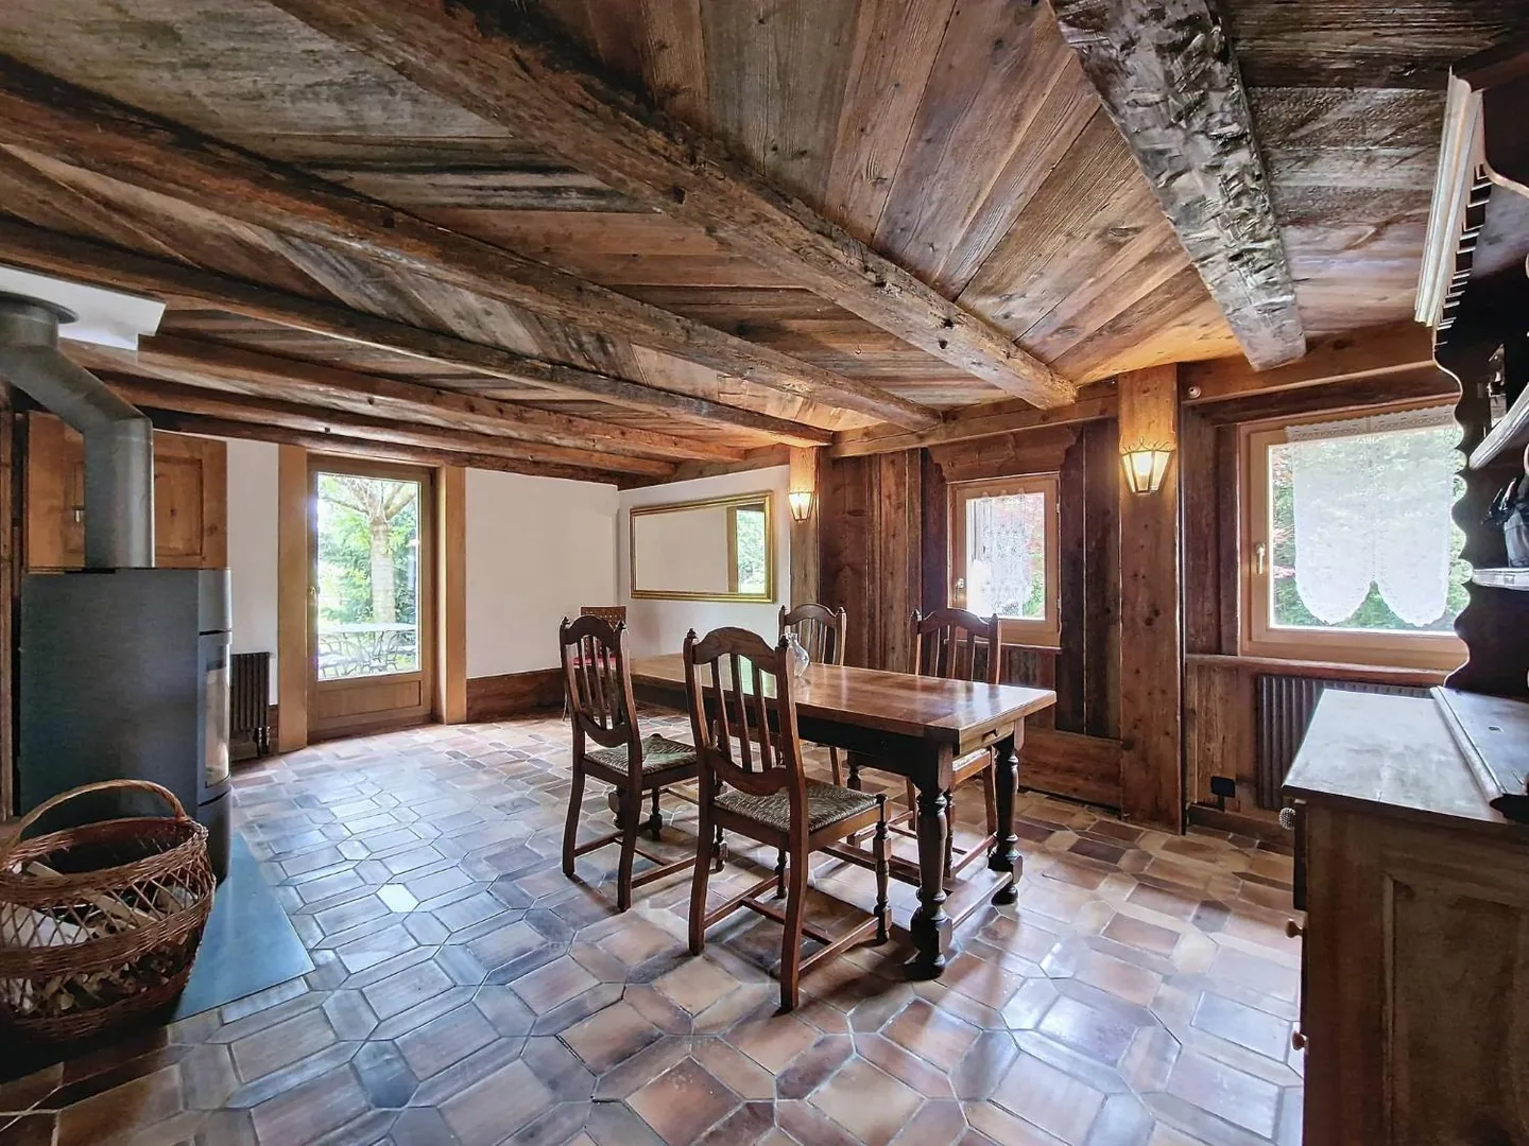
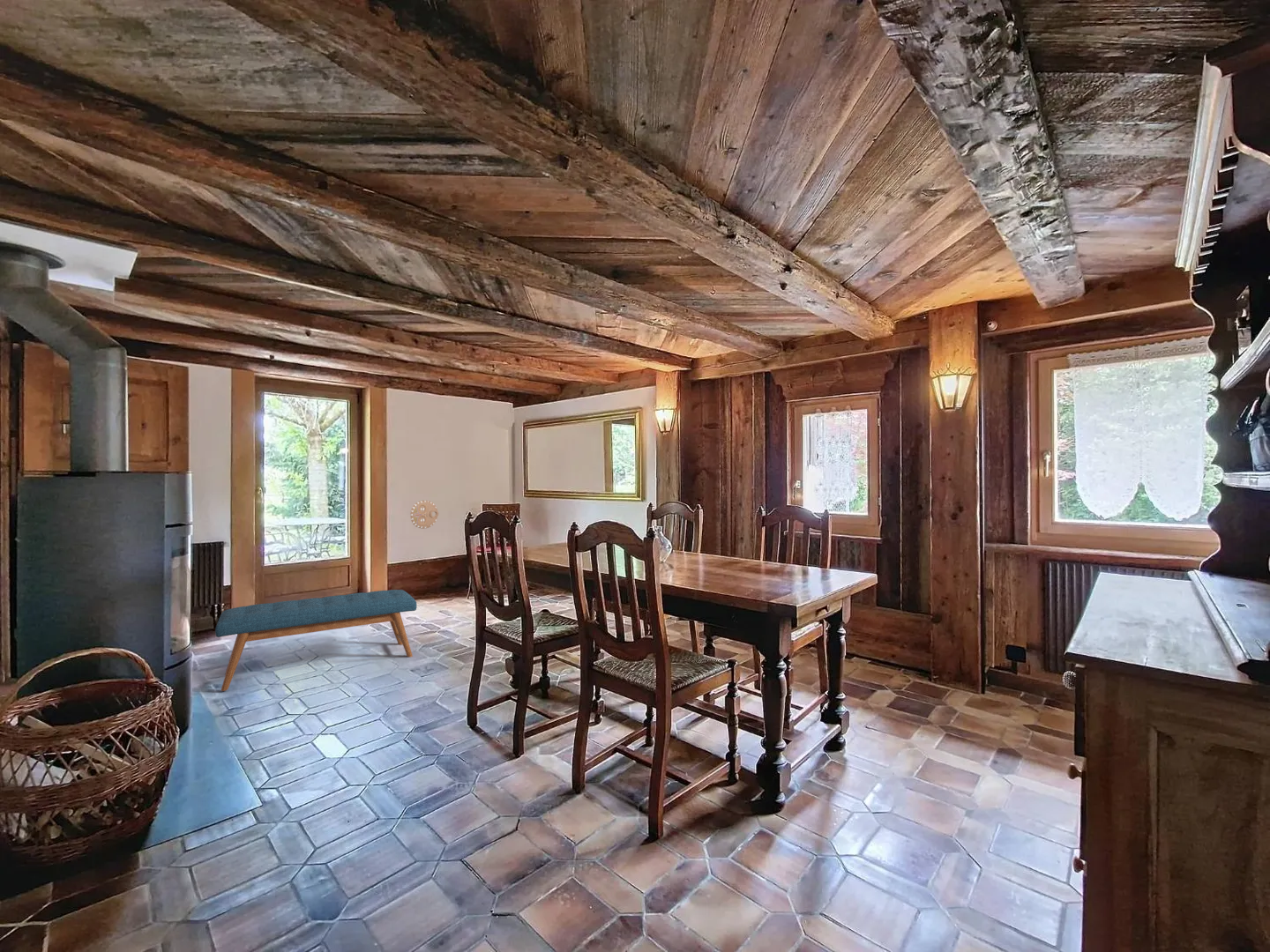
+ decorative plate (424, 514)
+ bench (323, 630)
